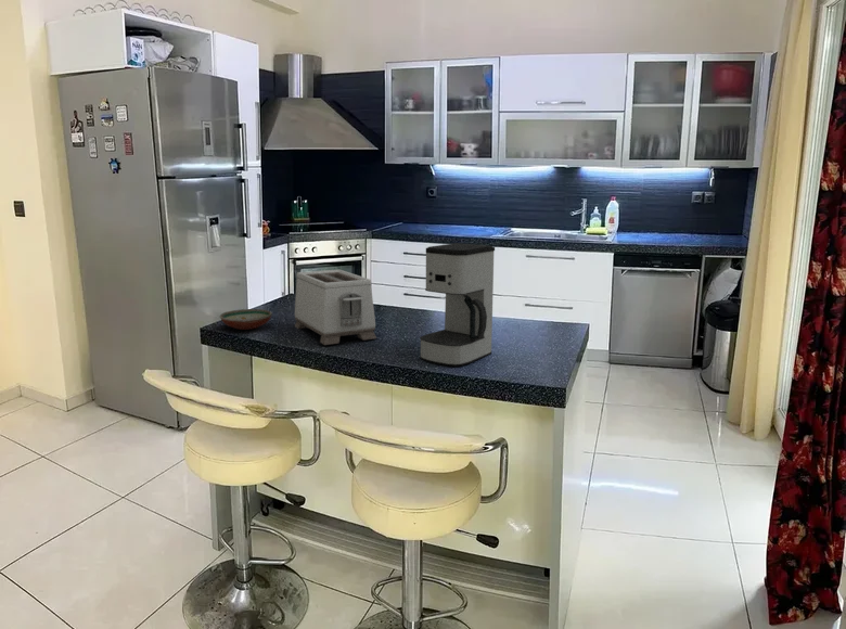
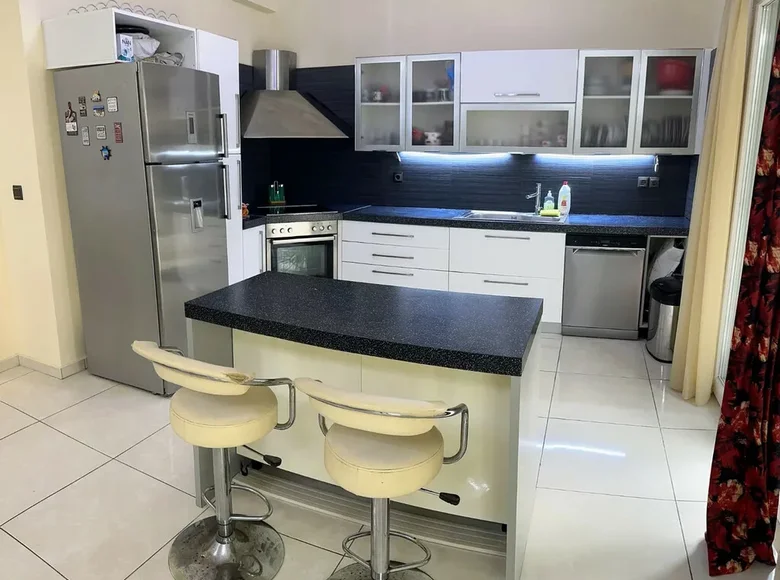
- toaster (334, 305)
- coffee maker (459, 303)
- decorative bowl (246, 320)
